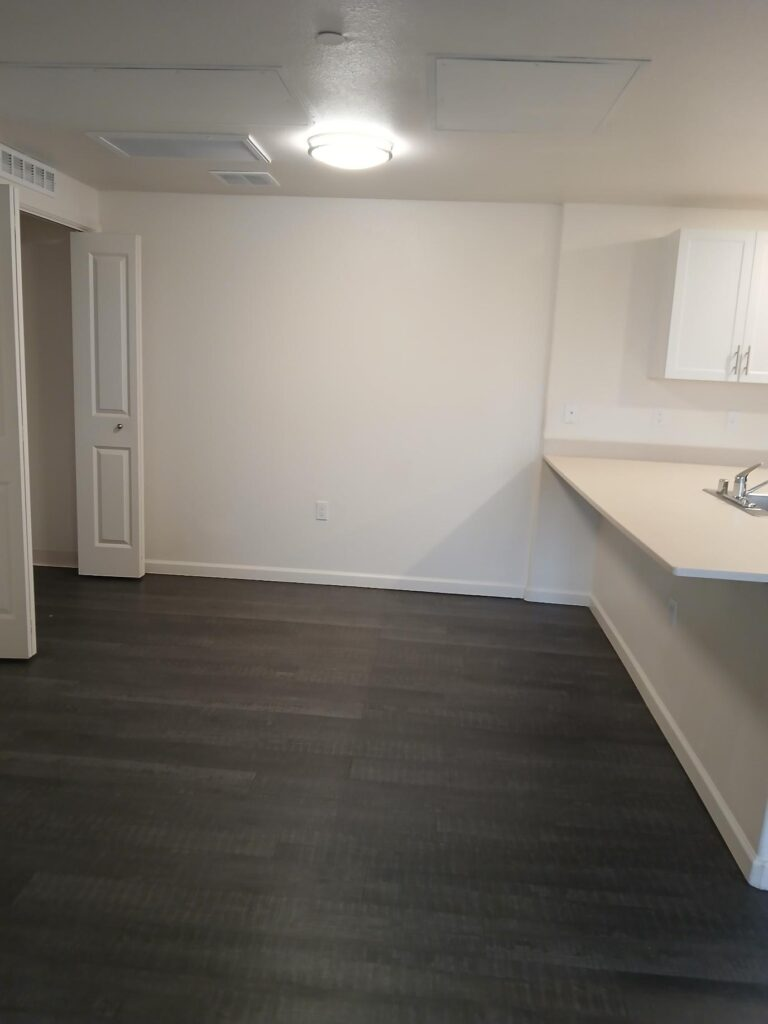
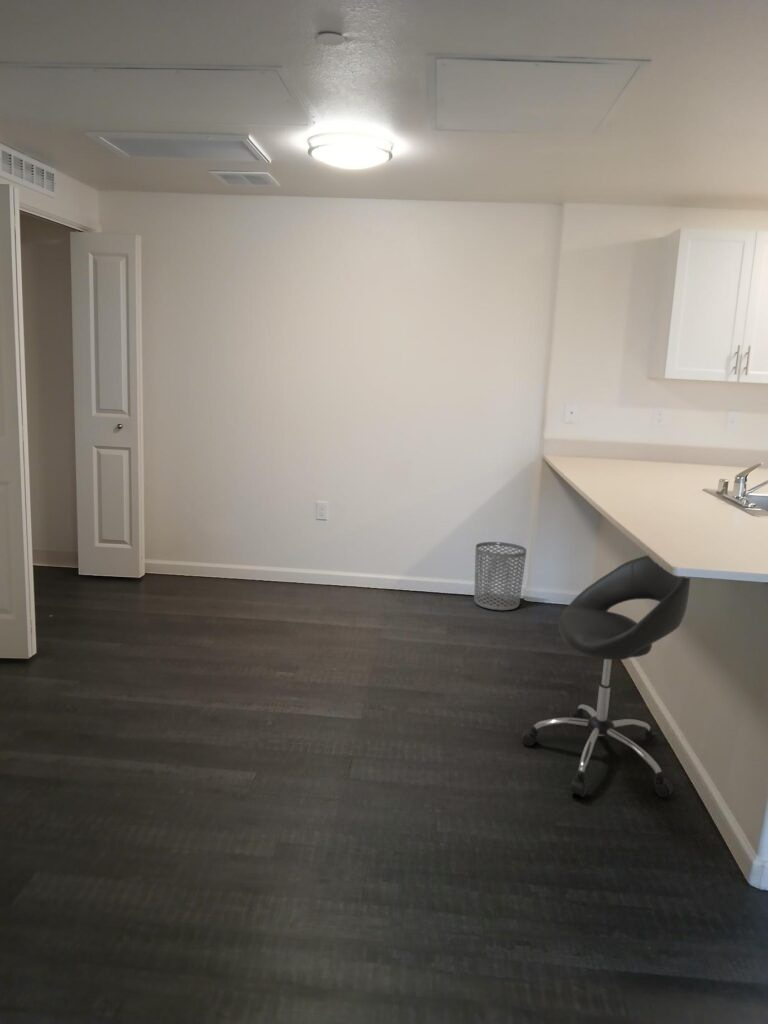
+ chair (606, 656)
+ waste bin (498, 575)
